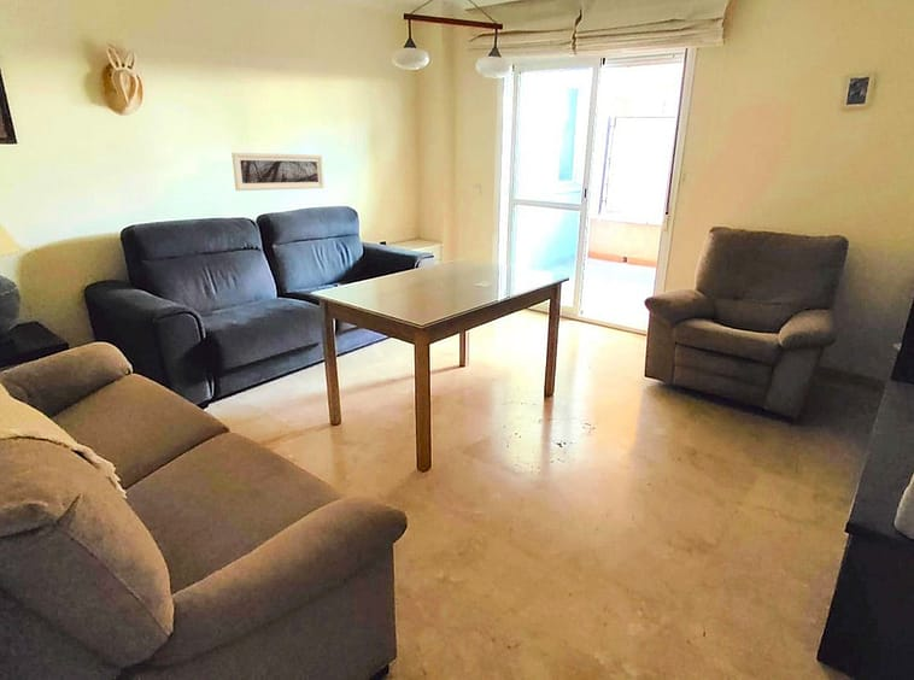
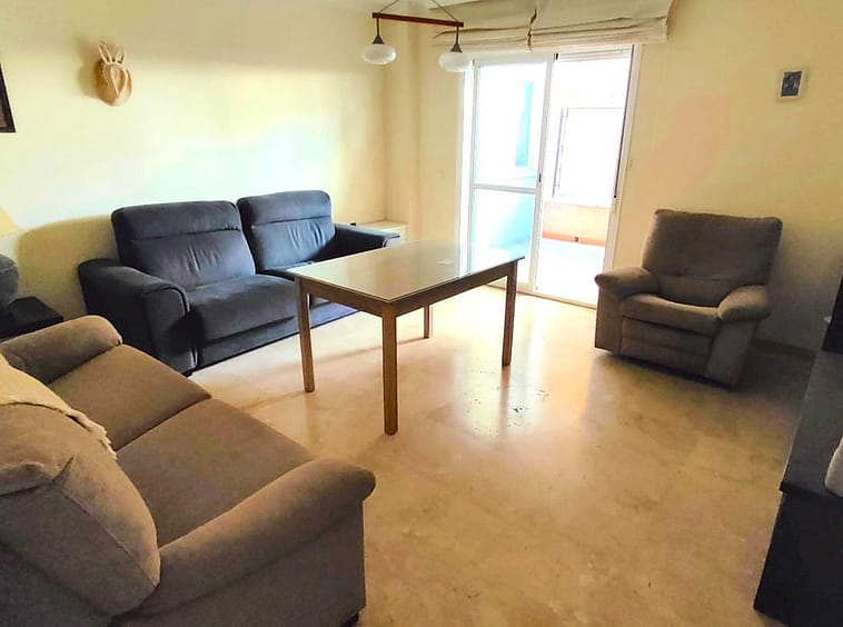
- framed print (281, 171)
